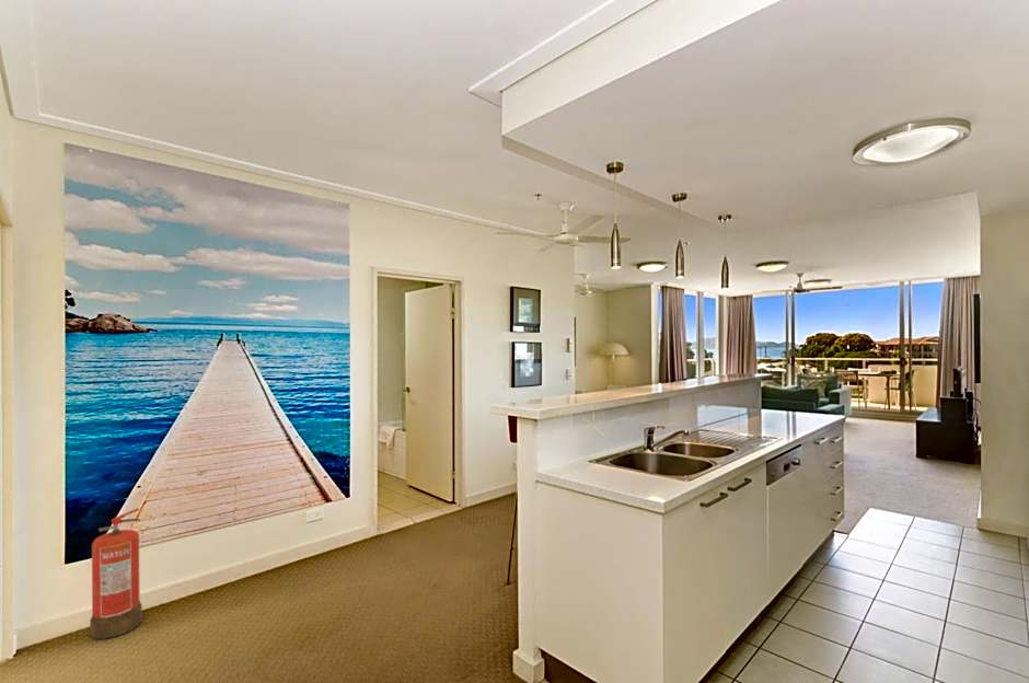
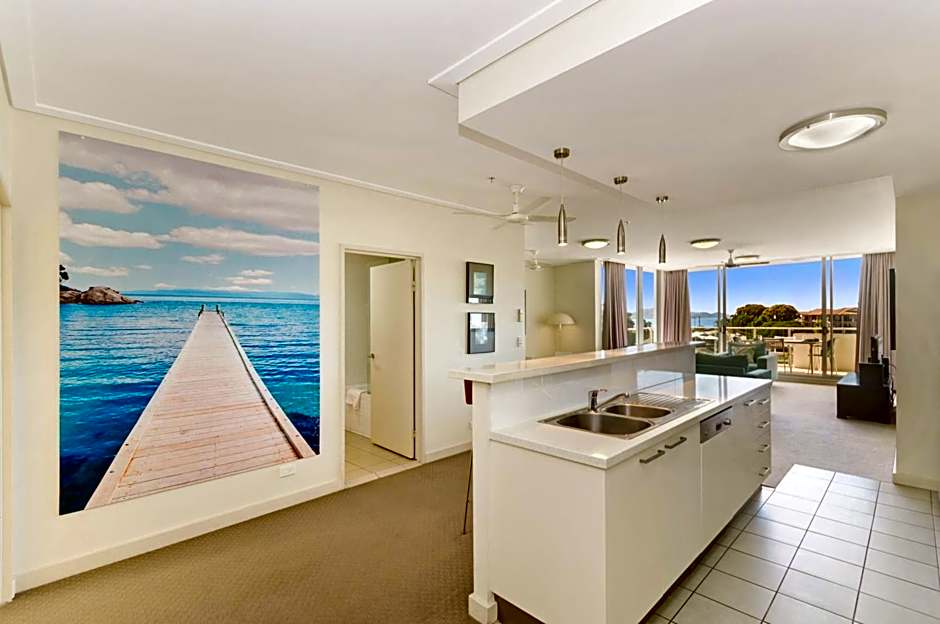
- fire extinguisher (116, 570)
